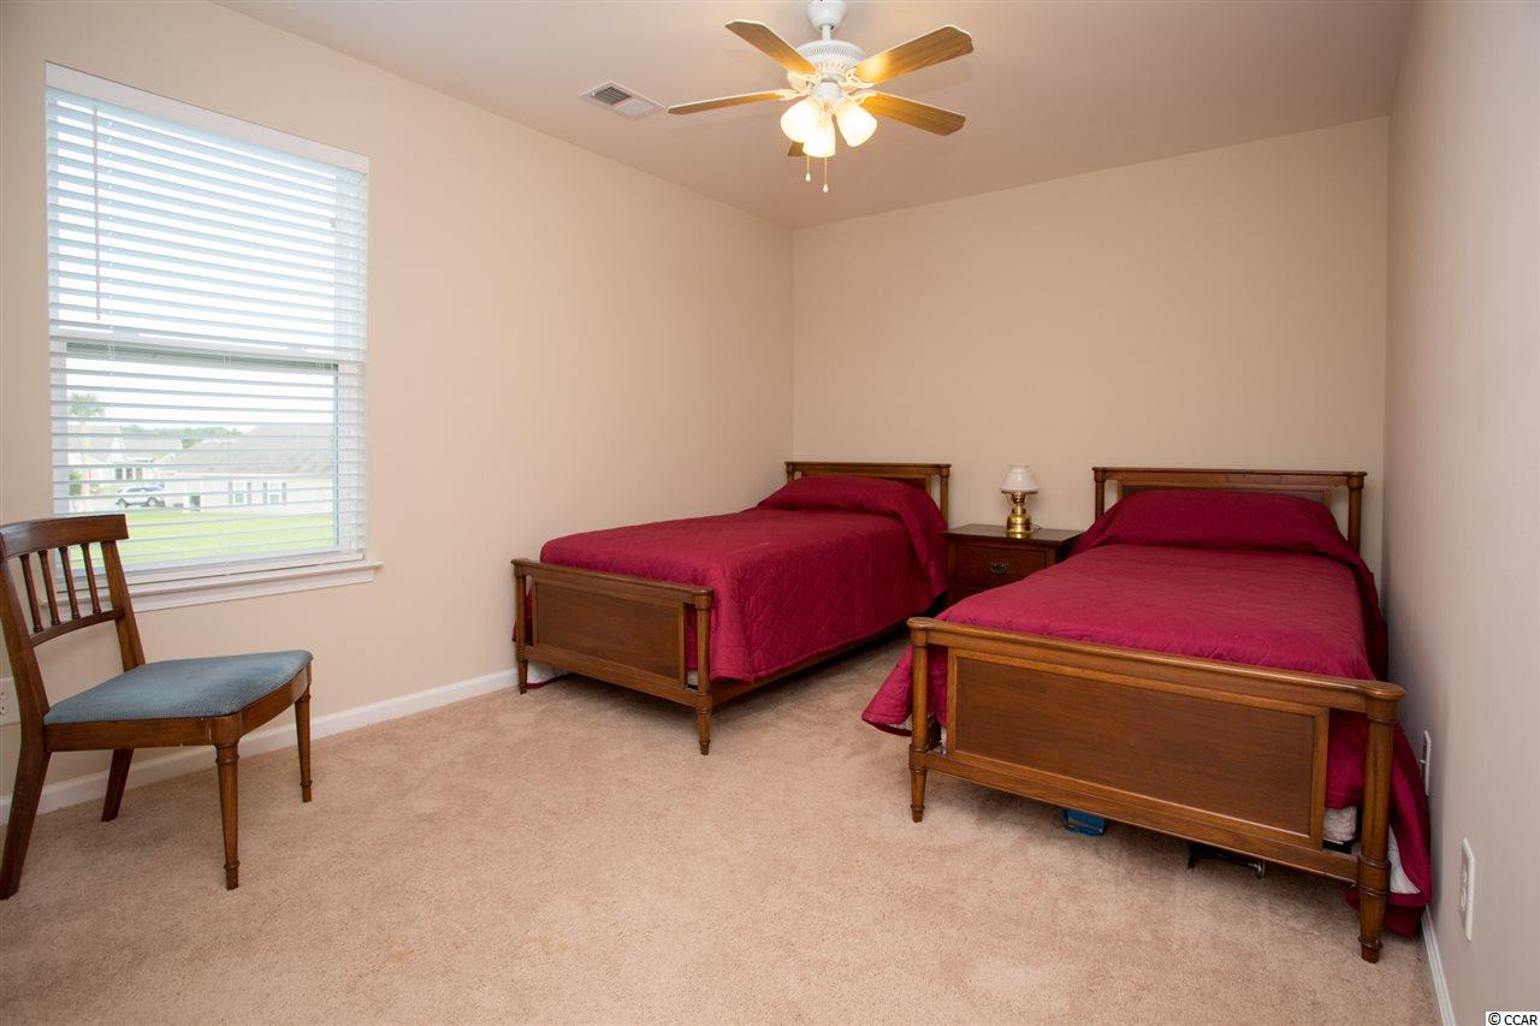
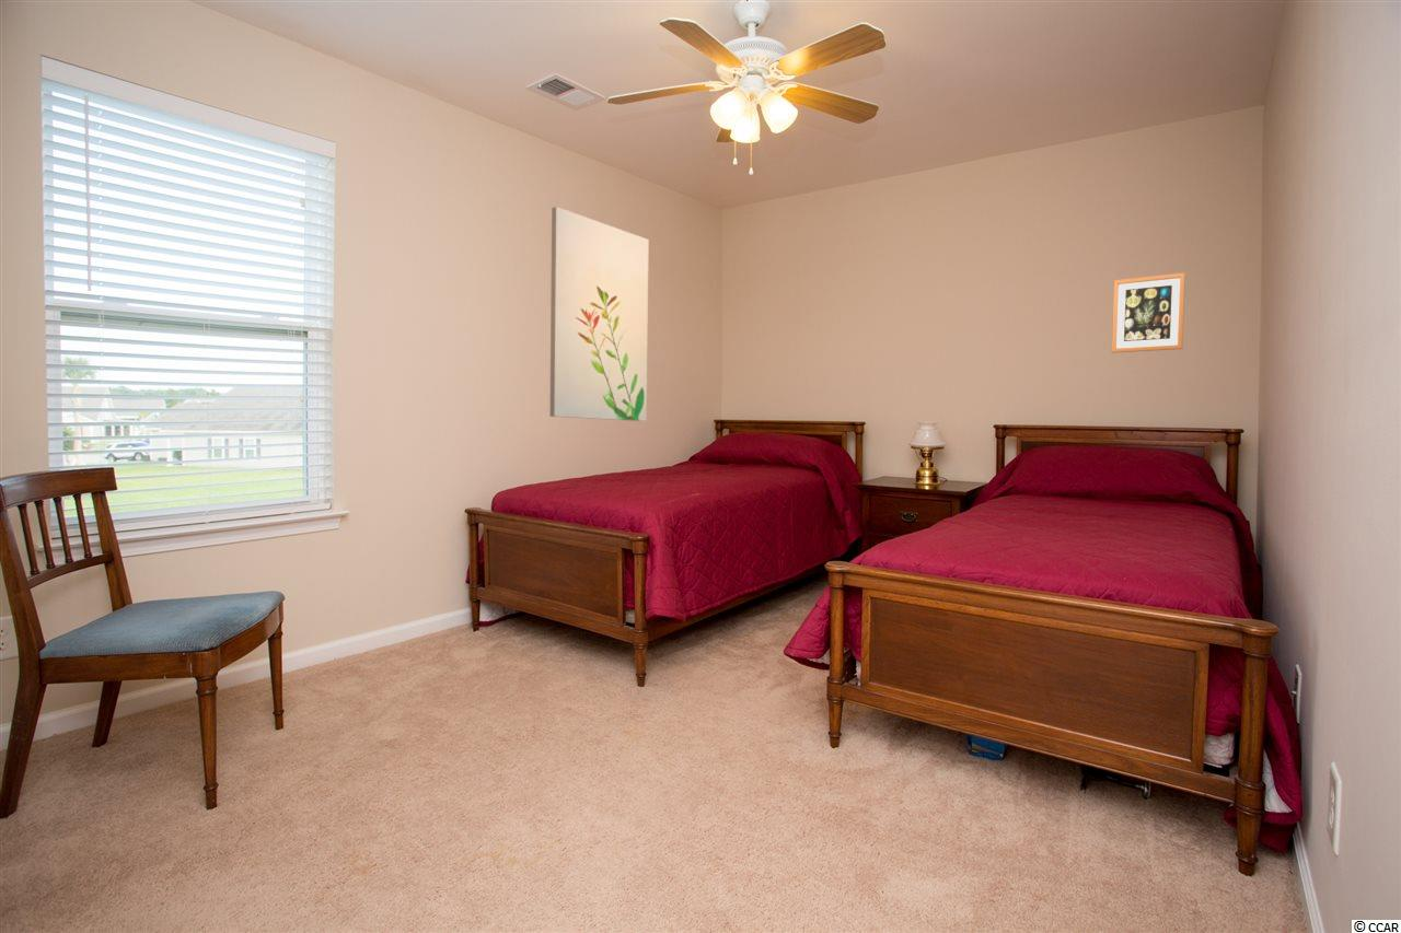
+ wall art (1147, 313)
+ wall art (602, 322)
